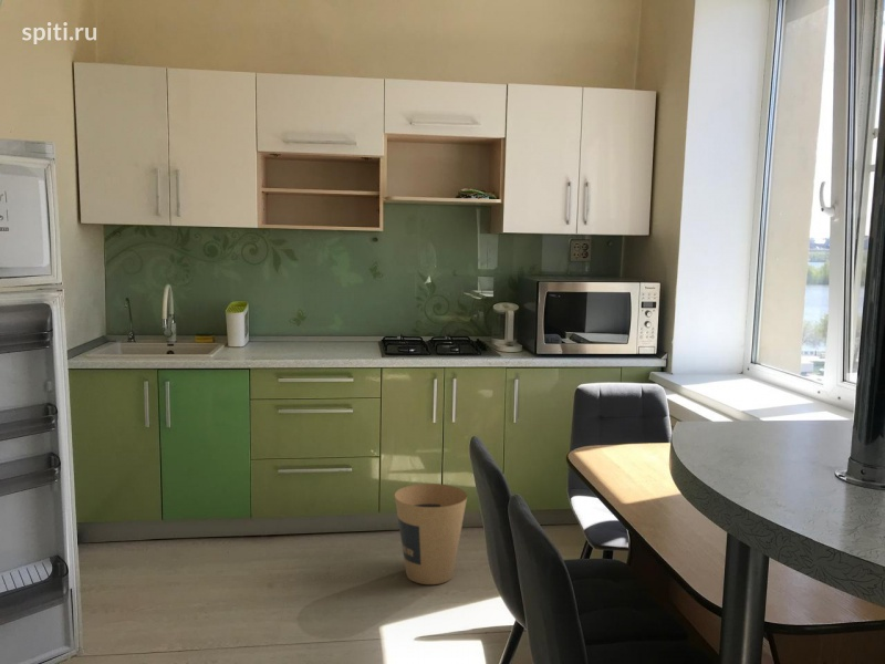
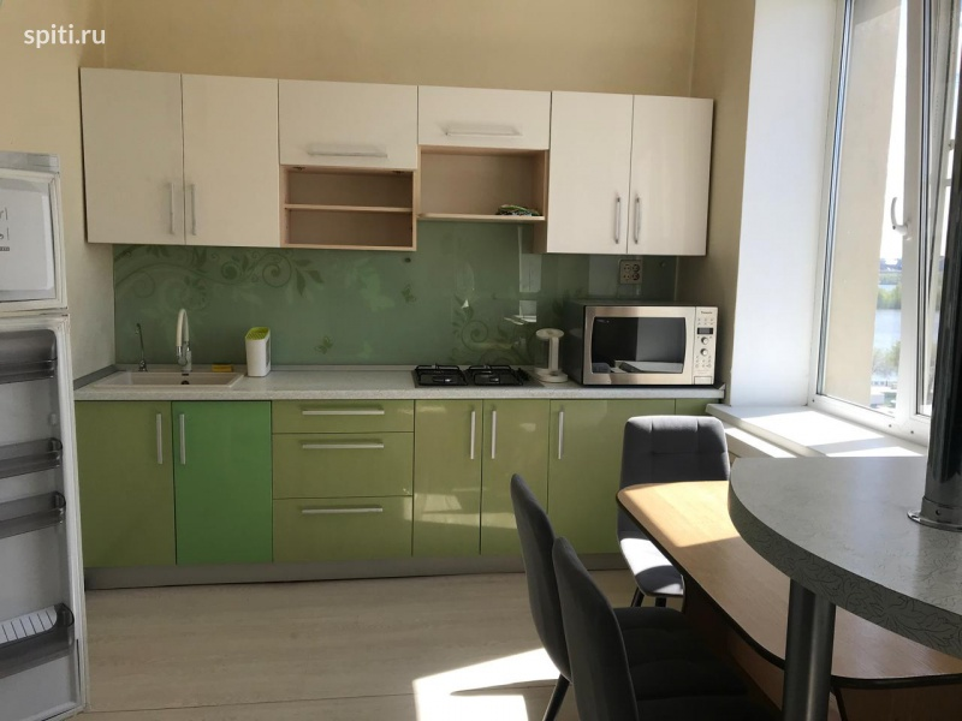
- trash can (430, 535)
